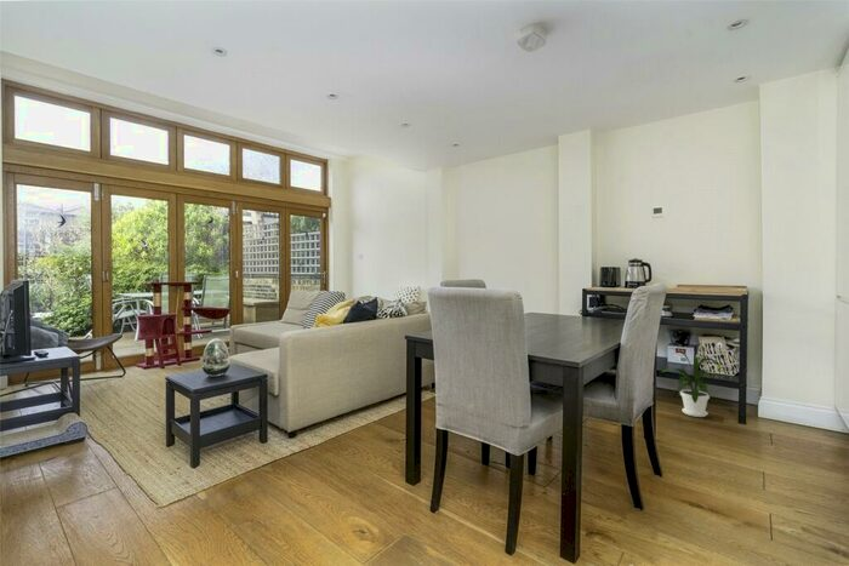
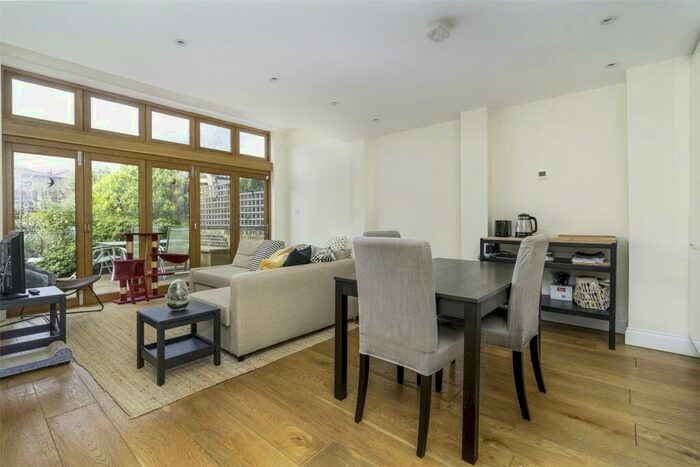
- house plant (691, 382)
